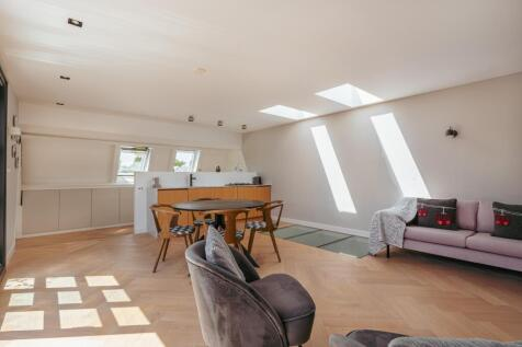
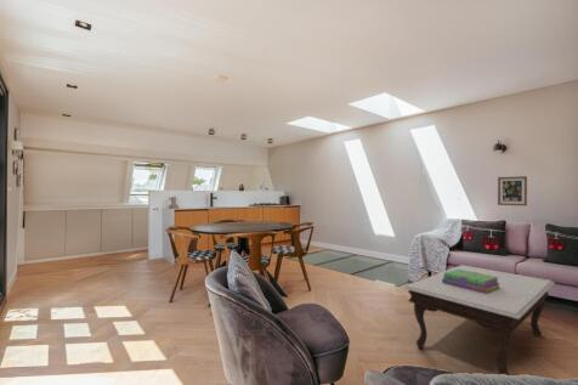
+ wall art (511, 191)
+ coffee table (481, 311)
+ stack of books (470, 279)
